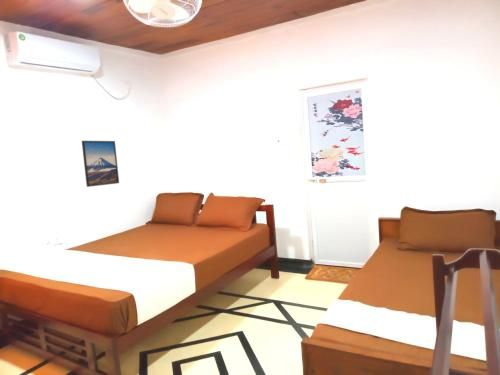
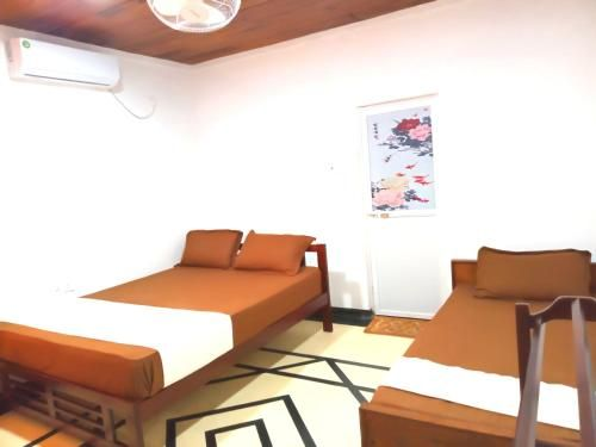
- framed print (101, 163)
